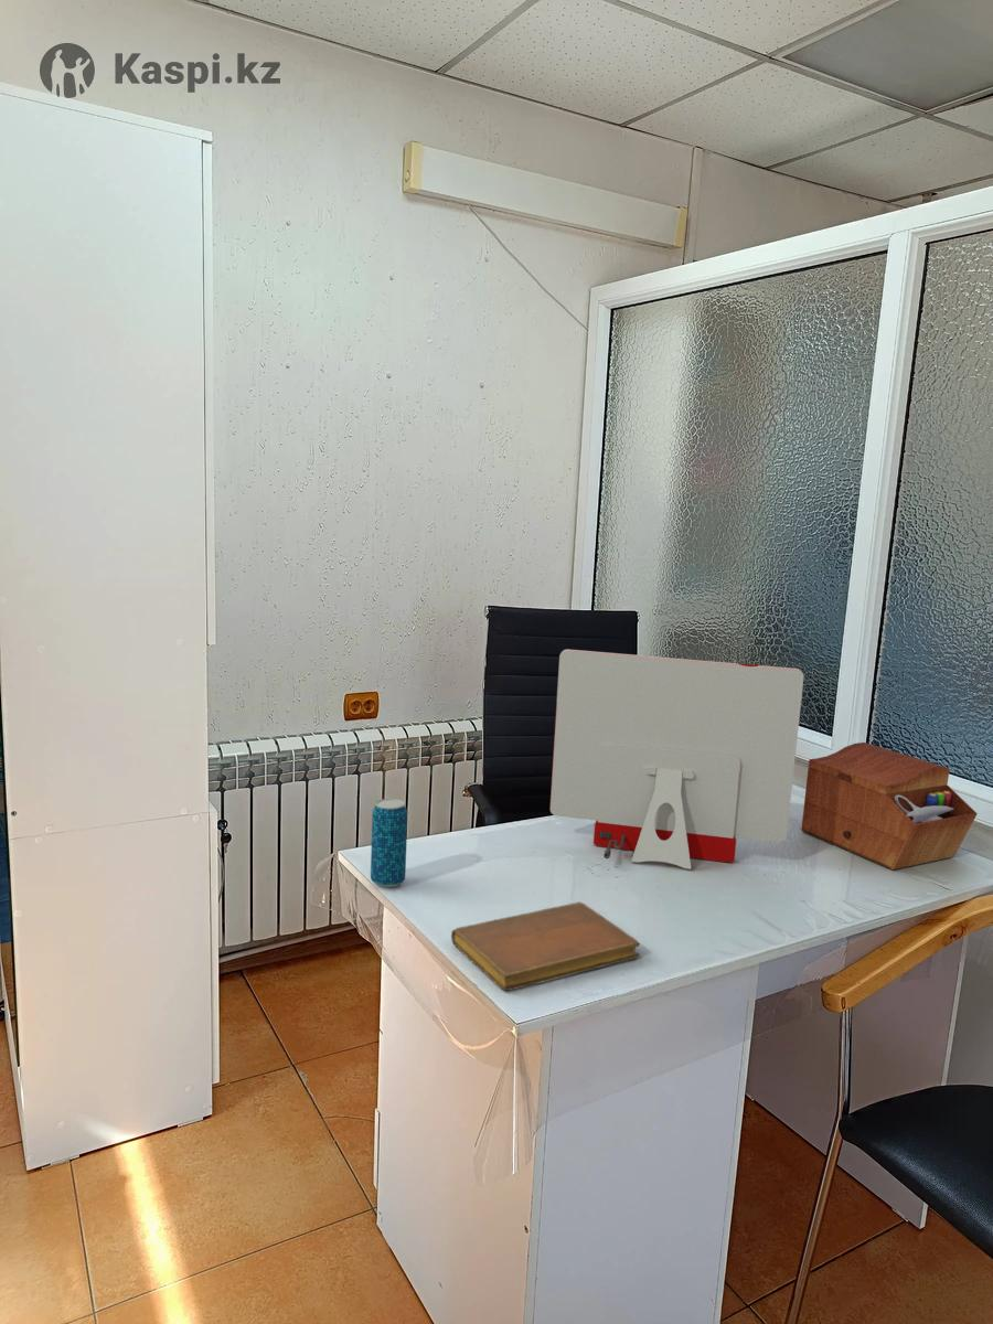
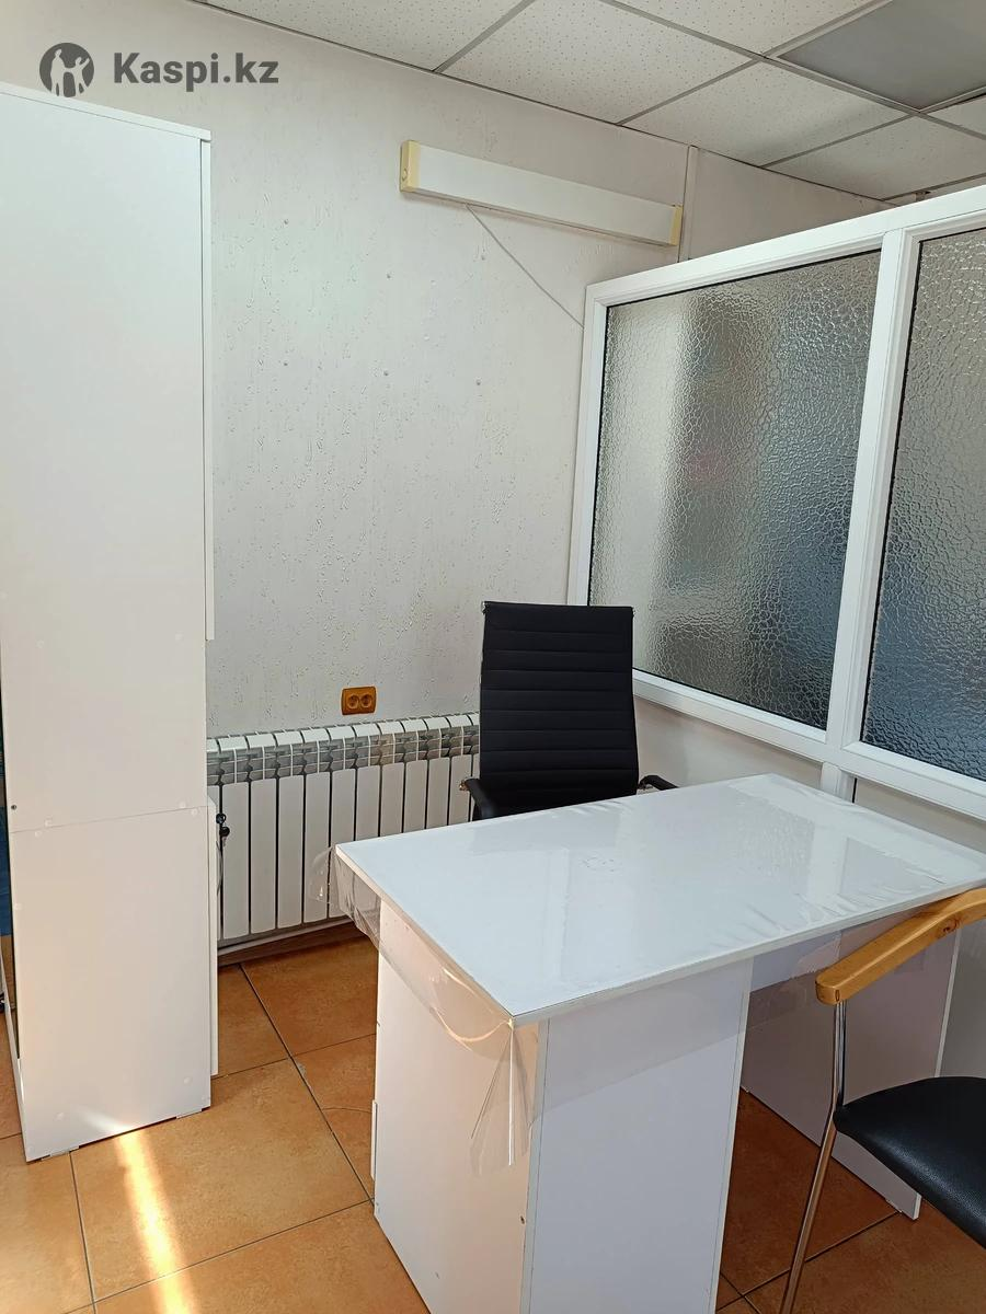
- beverage can (388, 843)
- sewing box (886, 804)
- computer monitor (670, 765)
- notebook (545, 941)
